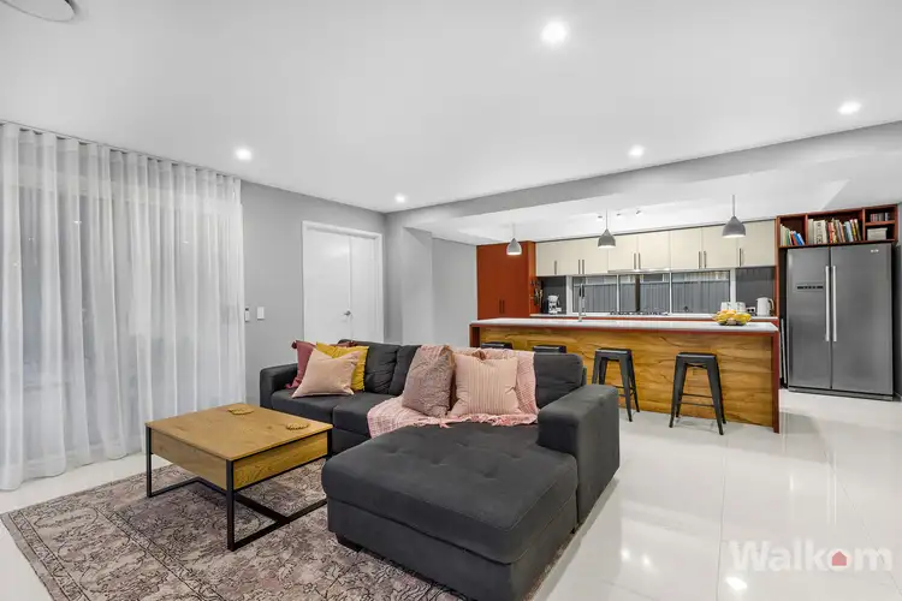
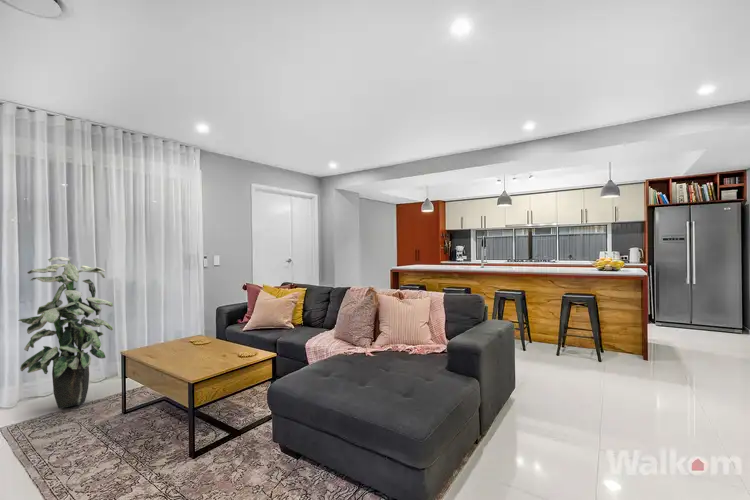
+ indoor plant (66, 330)
